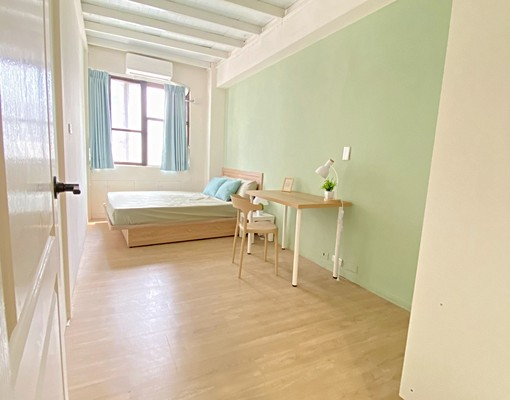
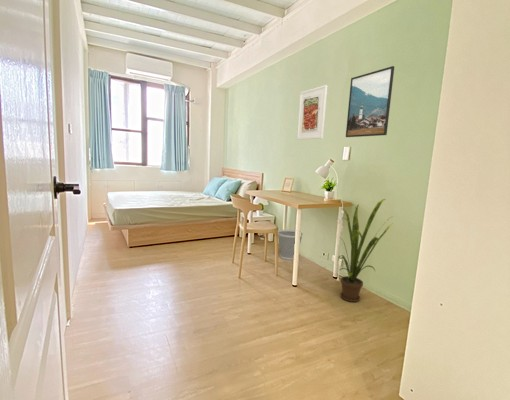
+ wastebasket (289, 244)
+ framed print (367, 104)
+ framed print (311, 114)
+ house plant (357, 248)
